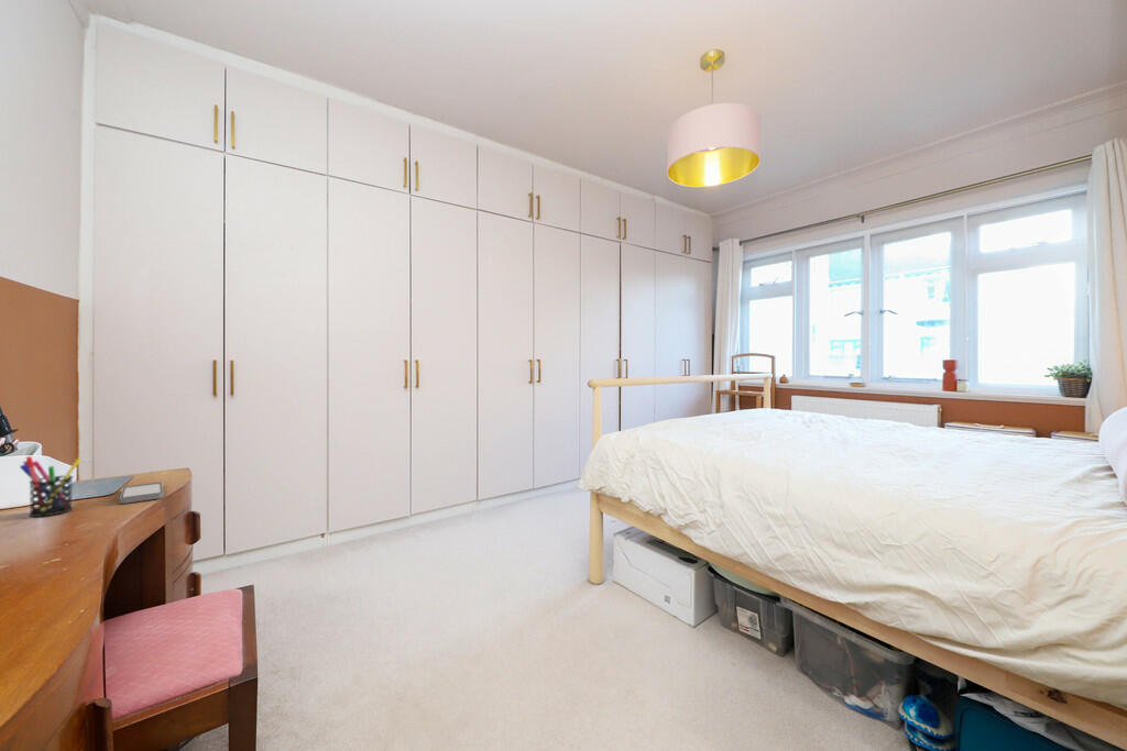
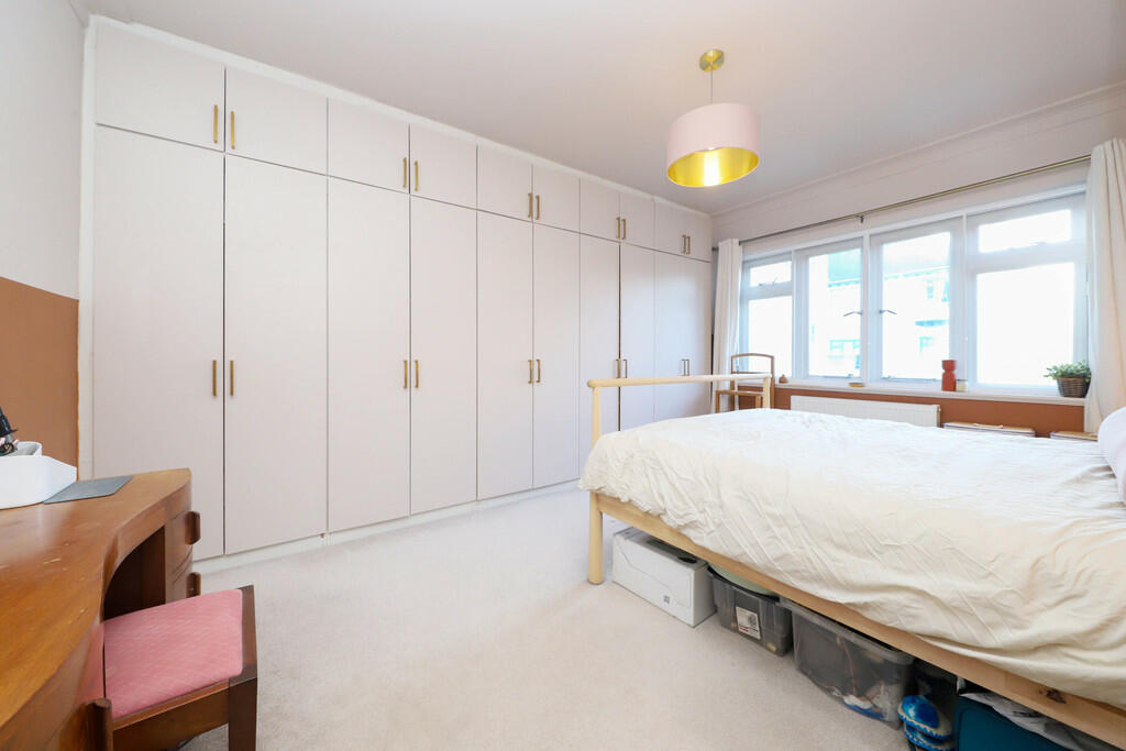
- pen holder (48, 484)
- smartphone (142, 492)
